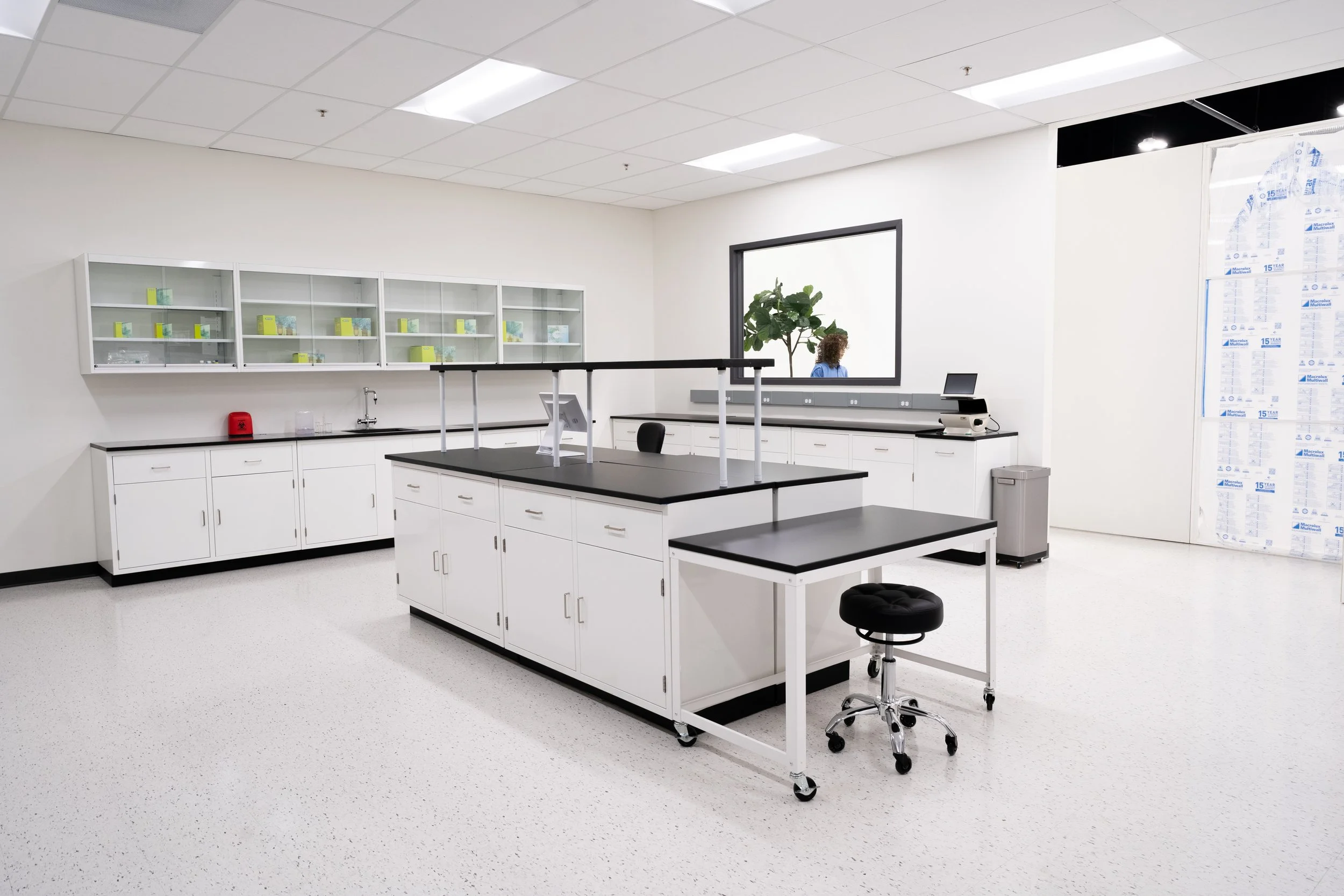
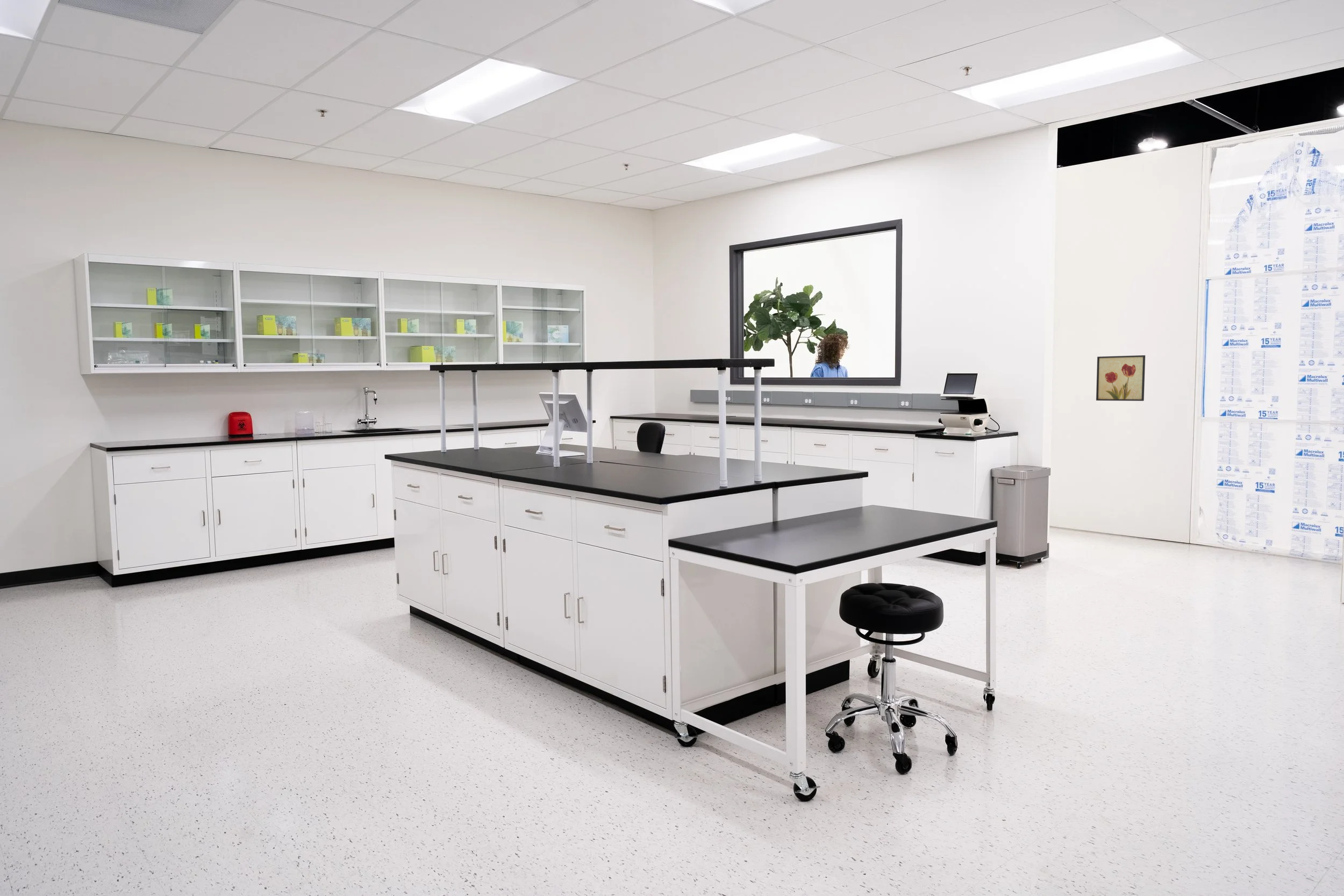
+ wall art (1120, 378)
